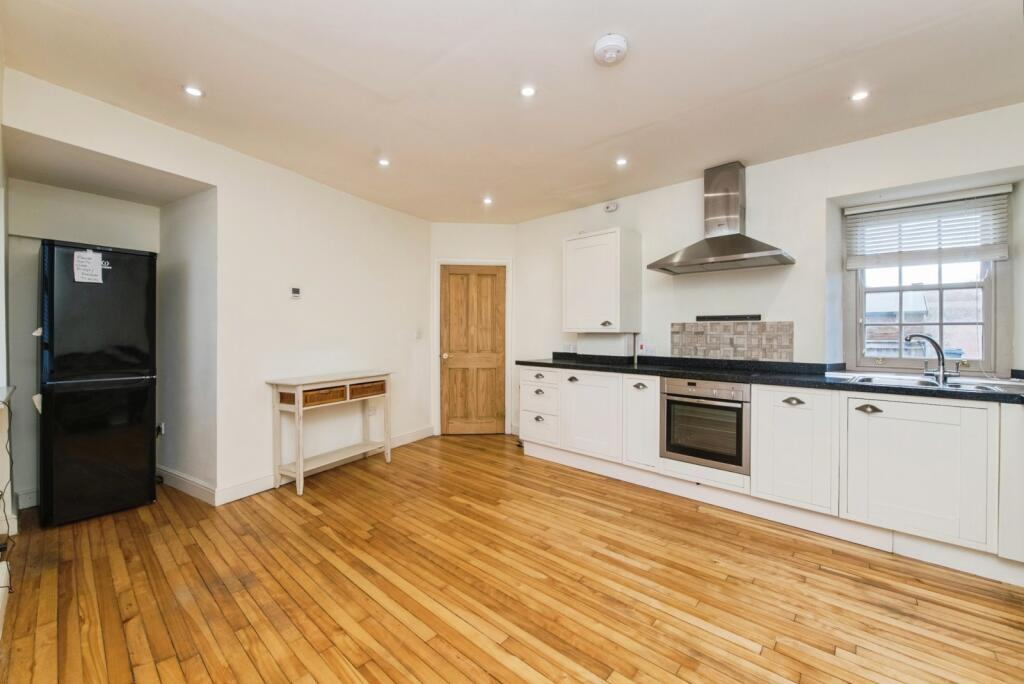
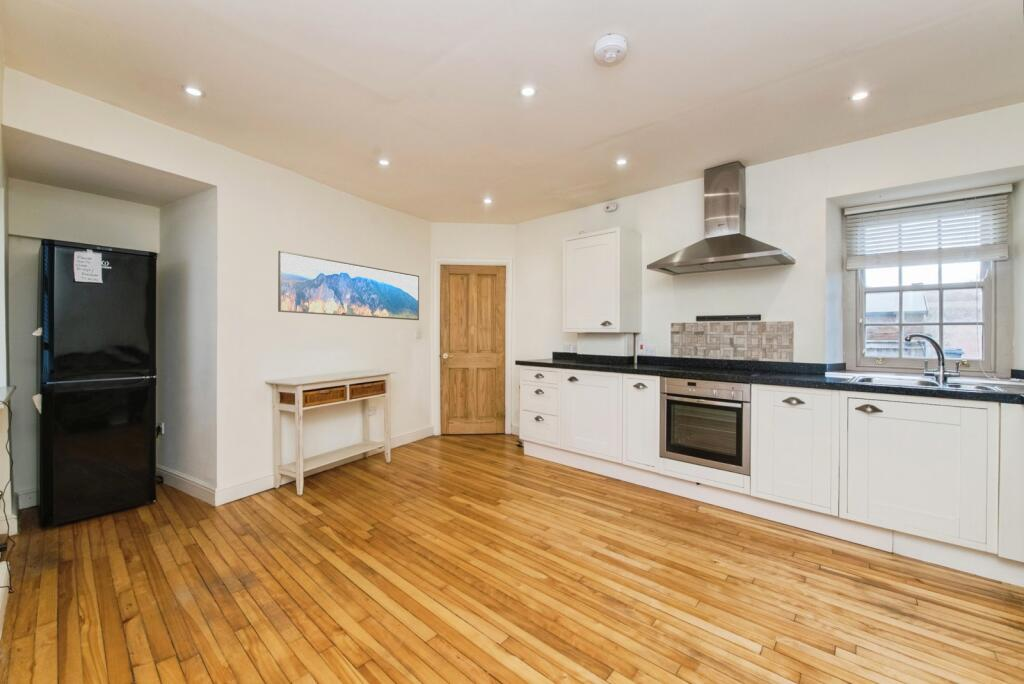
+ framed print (359, 290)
